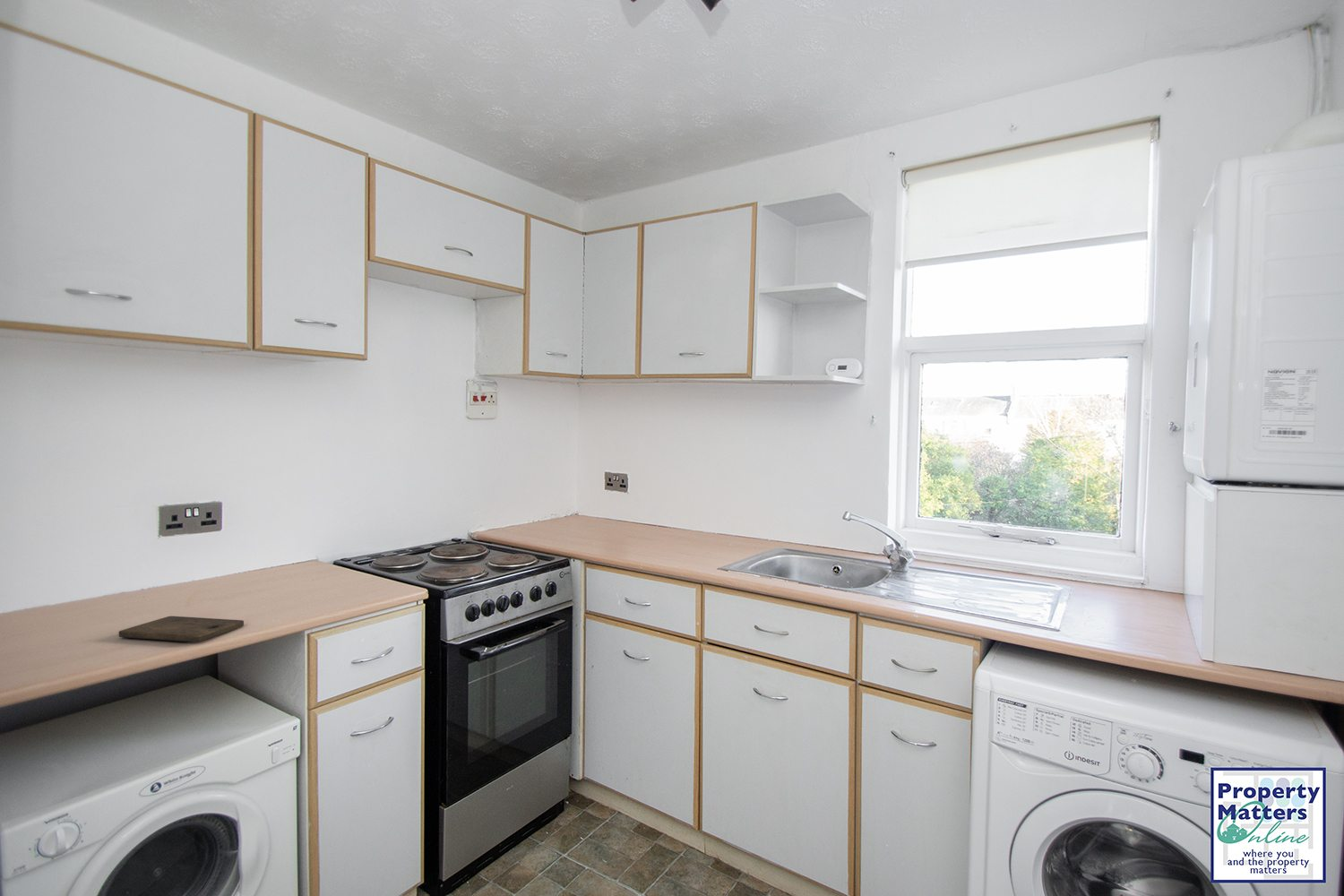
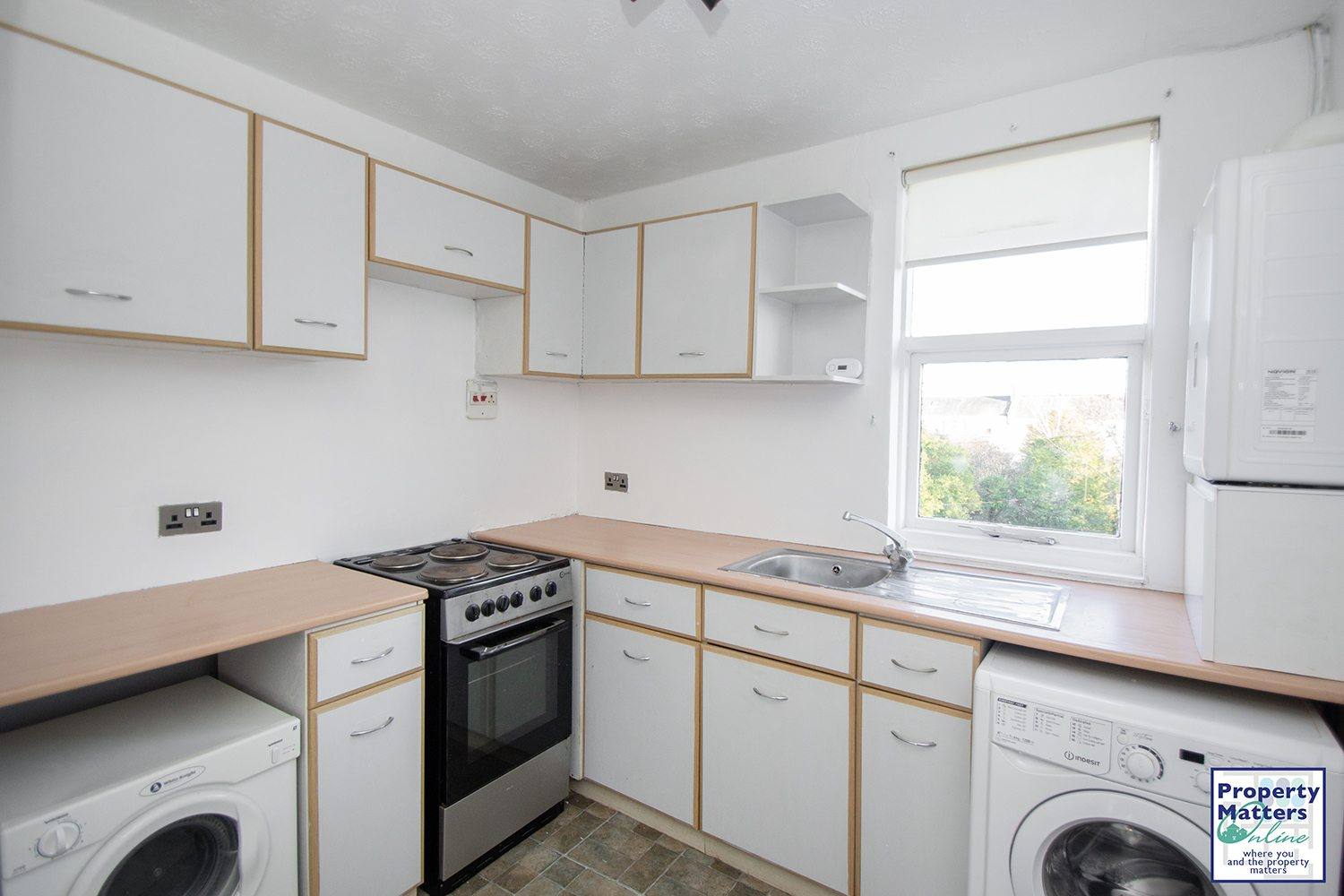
- cutting board (183, 628)
